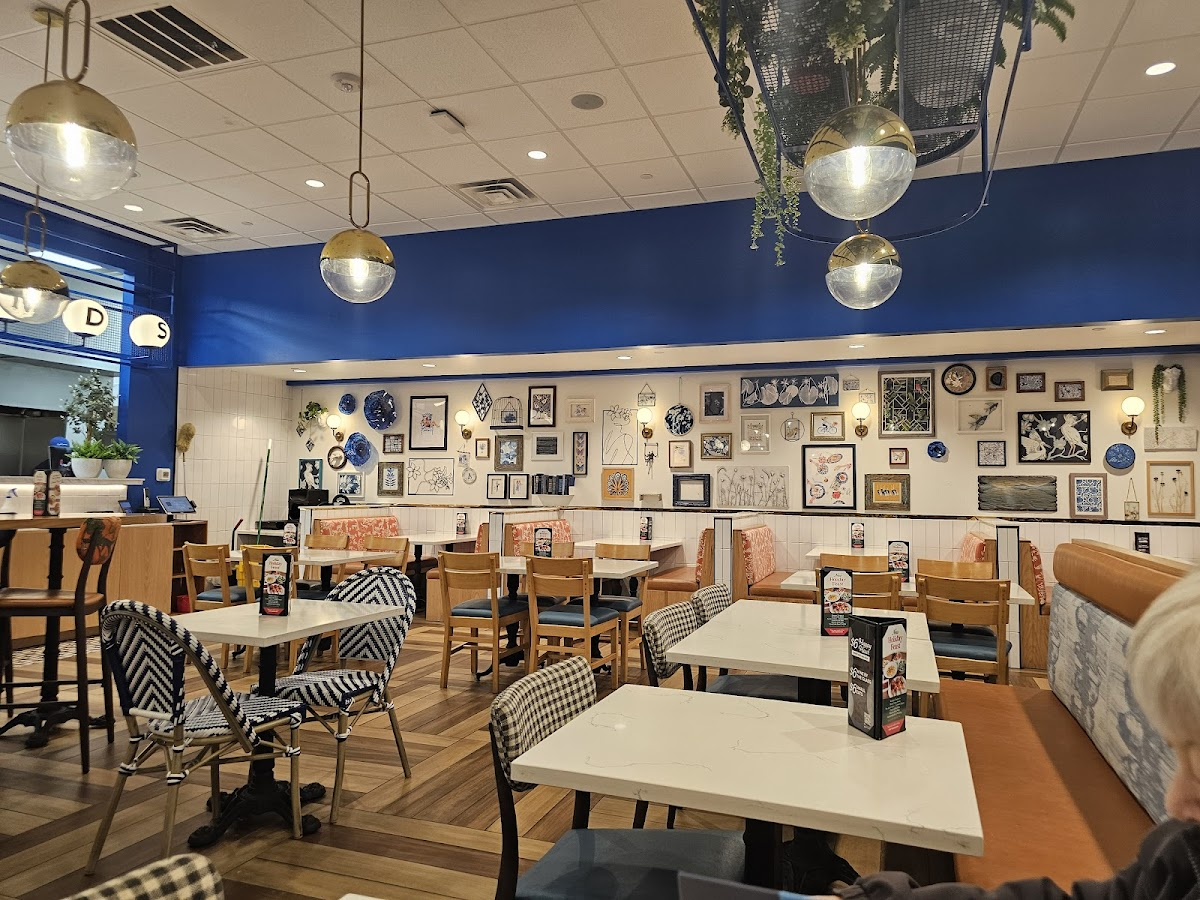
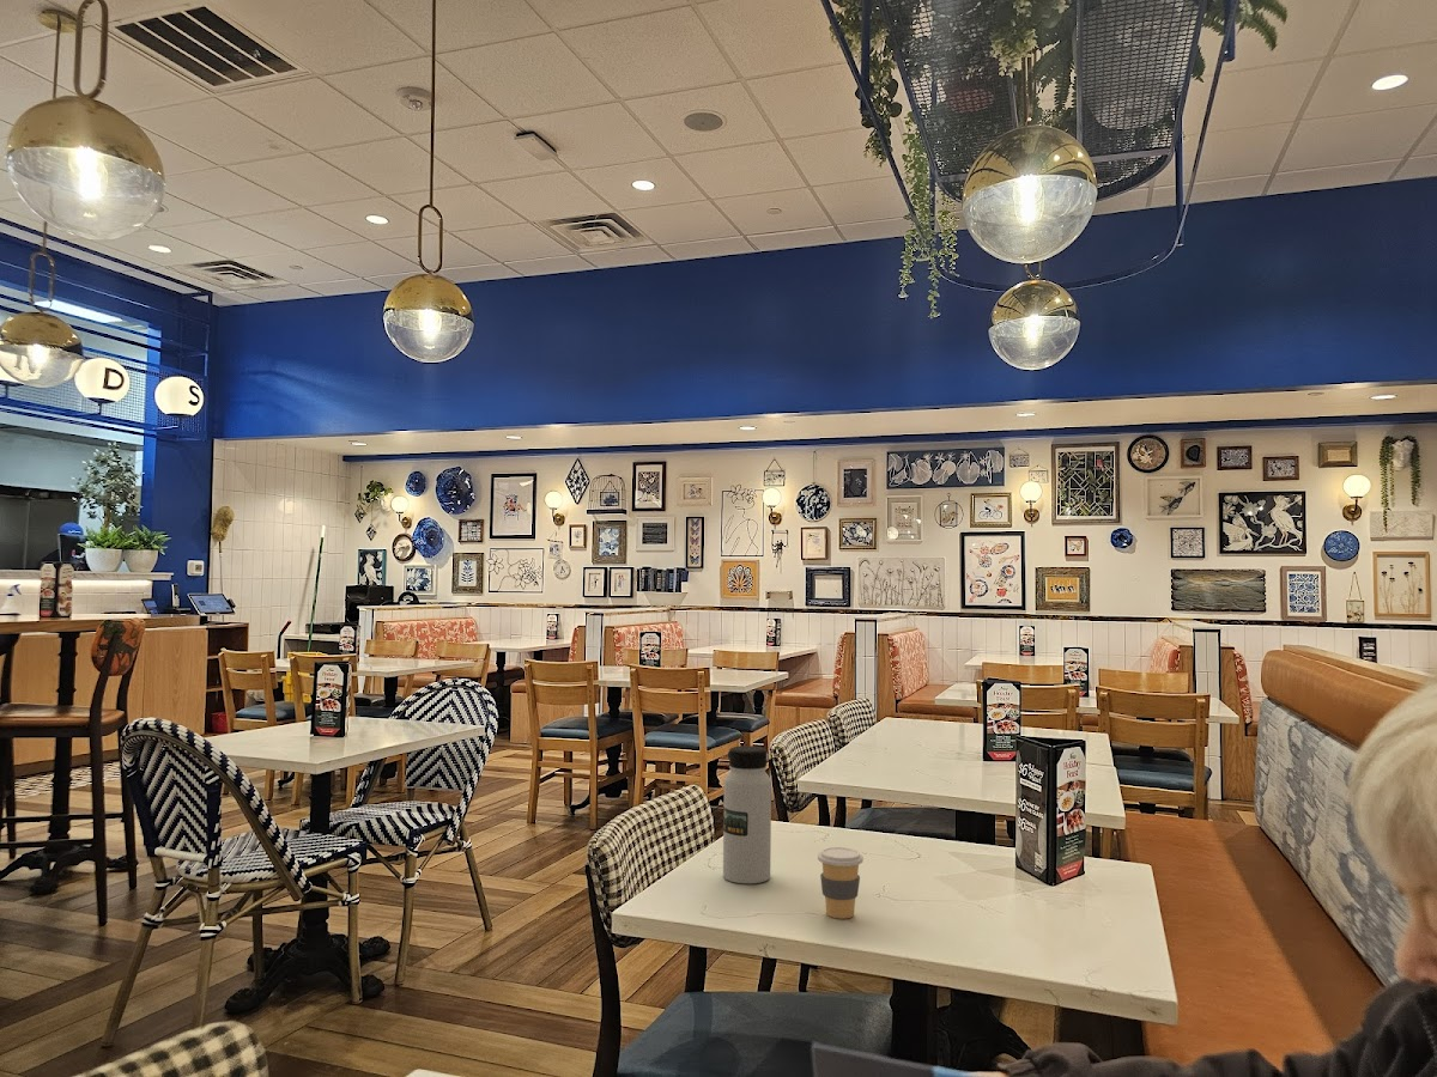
+ water bottle (747, 811)
+ coffee cup (839, 882)
